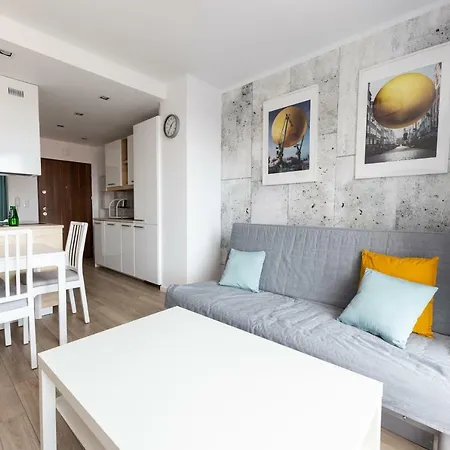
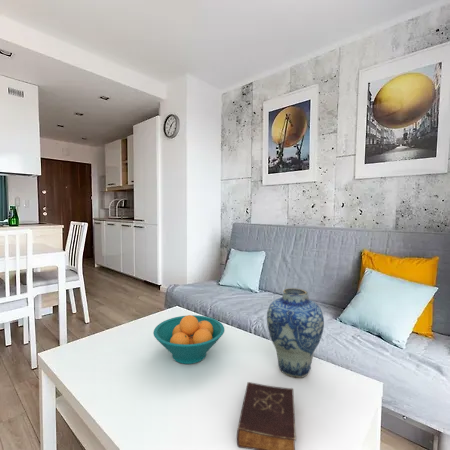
+ fruit bowl (189, 336)
+ book (267, 414)
+ vase (294, 331)
